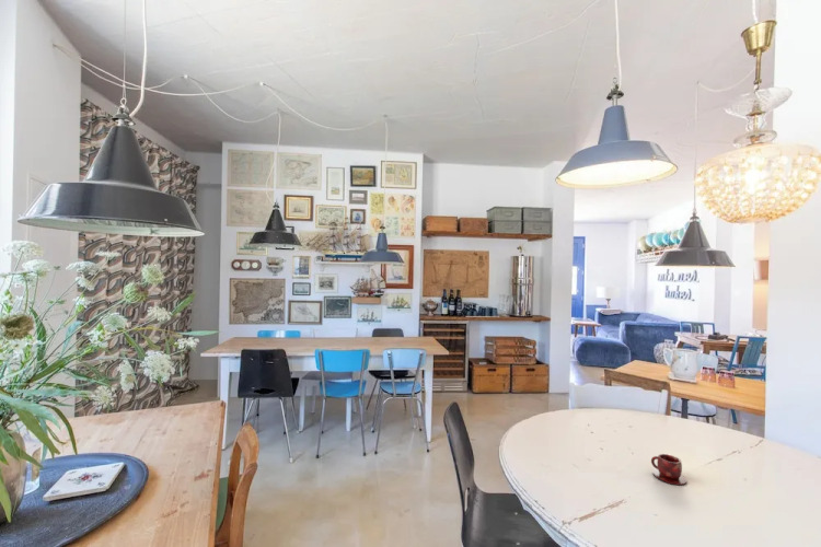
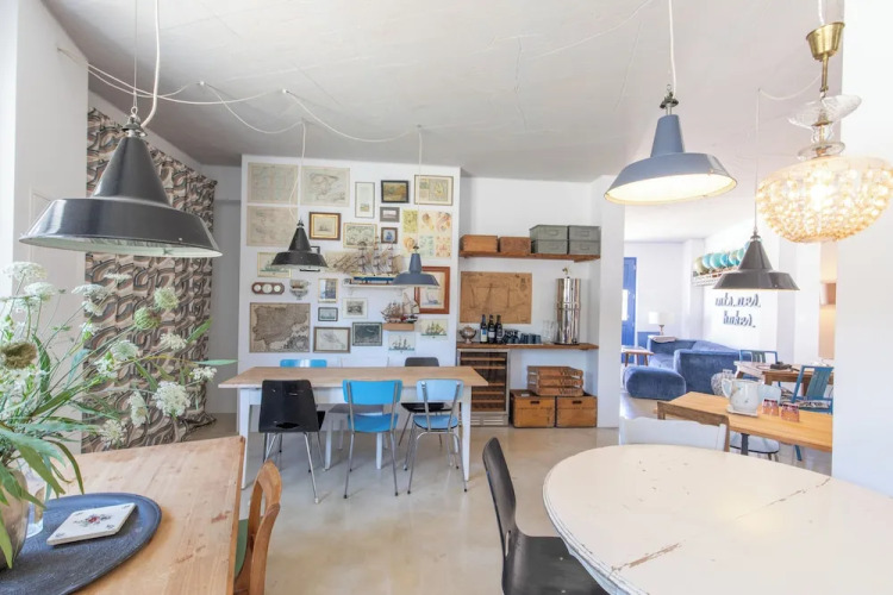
- teacup (668, 467)
